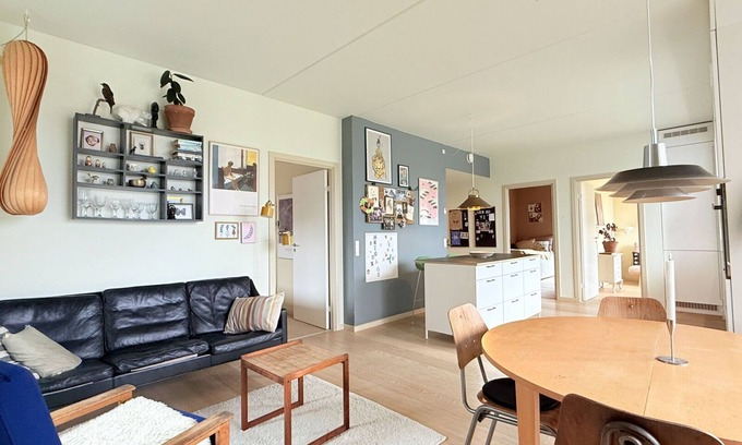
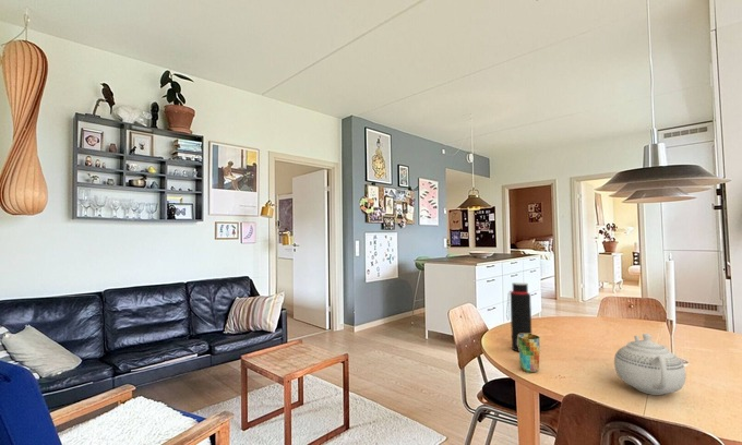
+ cup (528, 352)
+ teapot (648, 362)
+ water bottle (518, 316)
